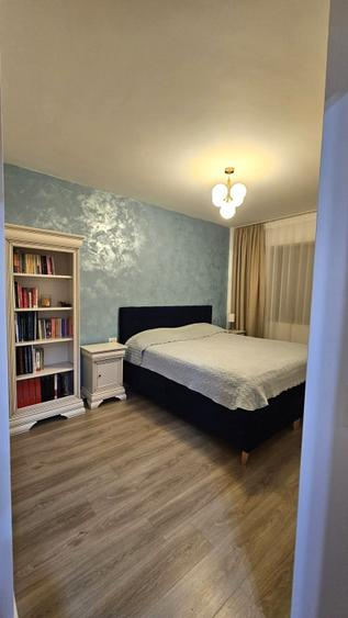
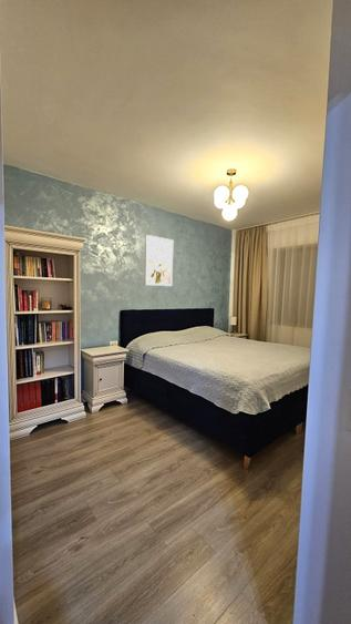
+ wall art (158, 262)
